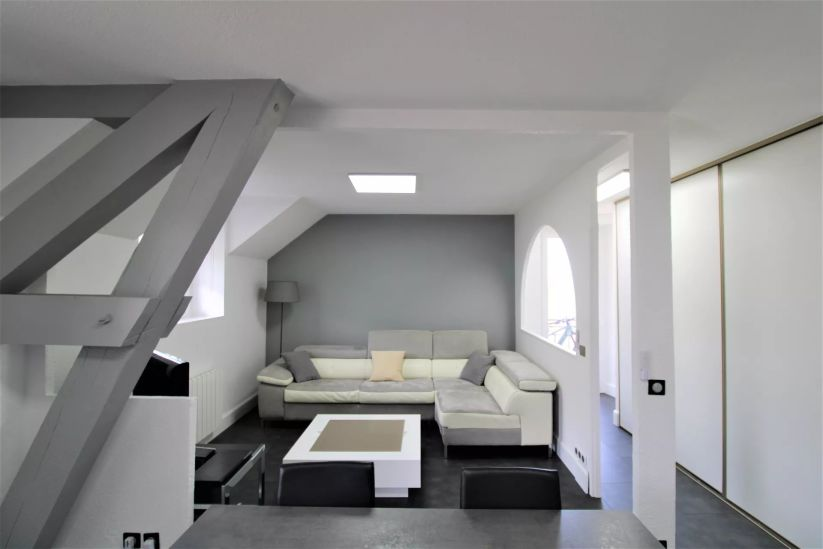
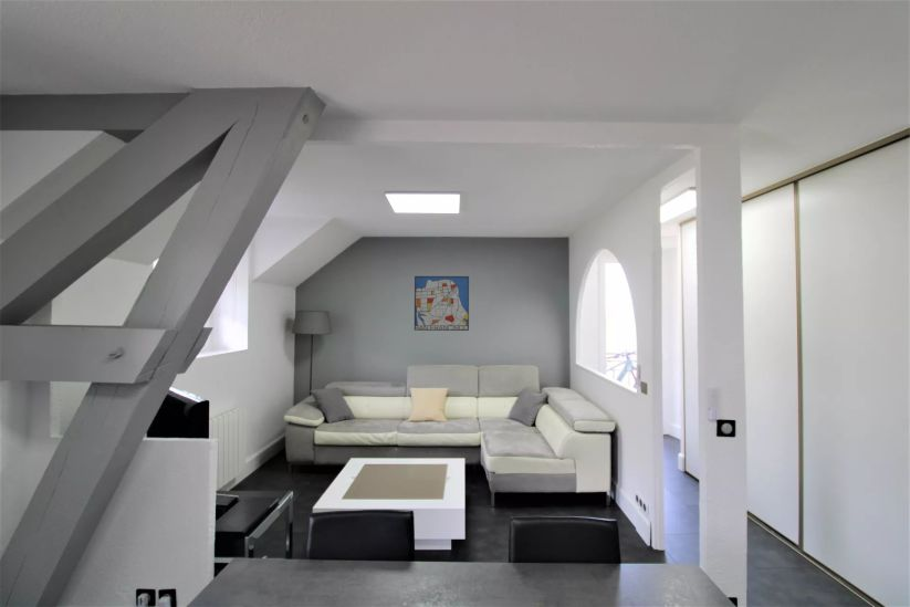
+ wall art (441, 303)
